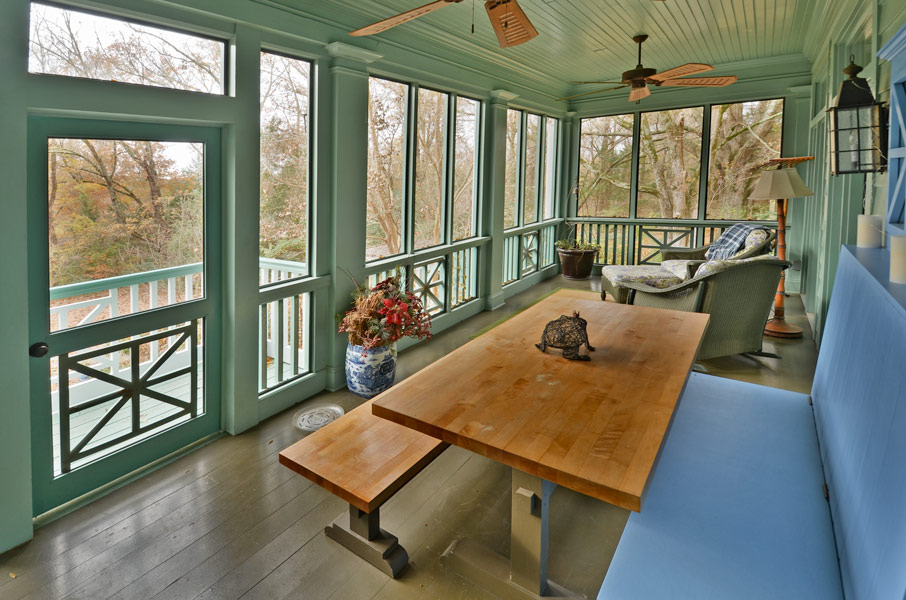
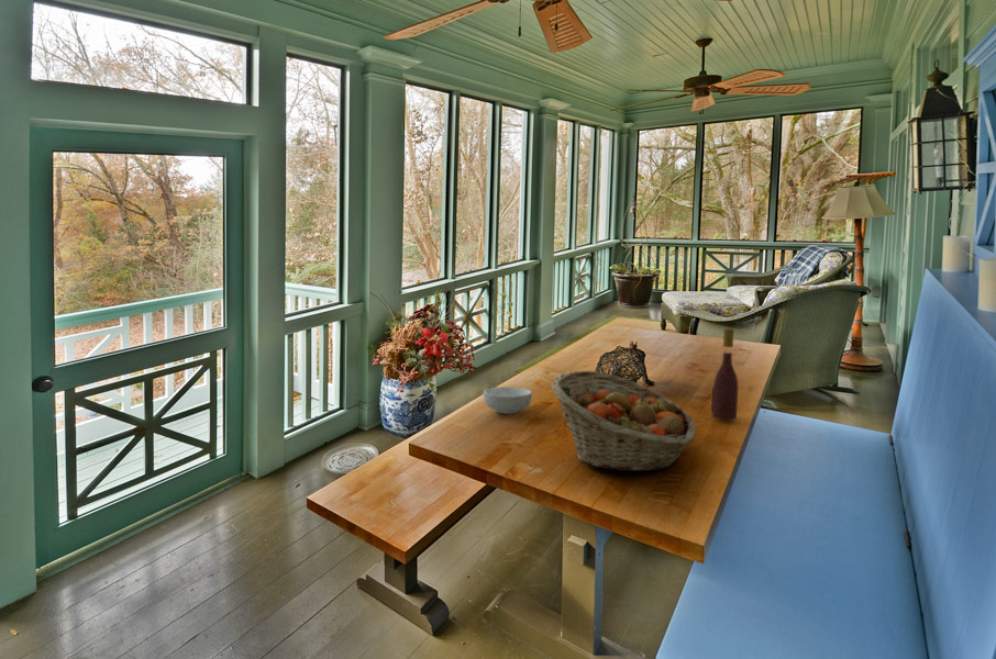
+ cereal bowl (507, 401)
+ wine bottle (726, 375)
+ fruit basket (622, 416)
